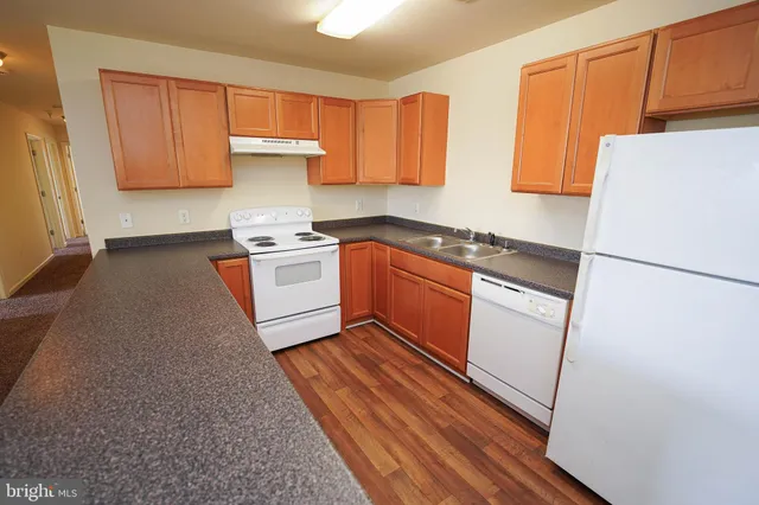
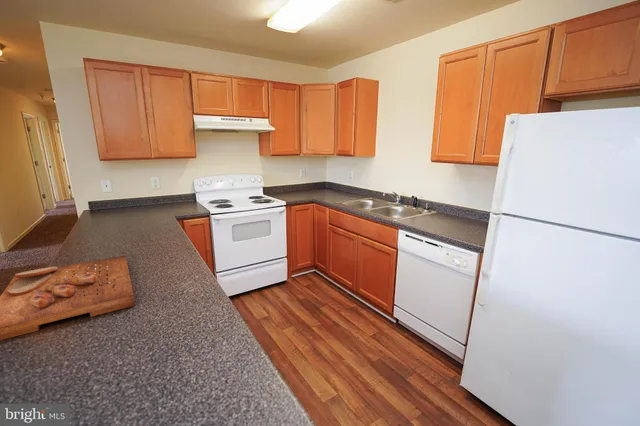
+ cutting board (70, 281)
